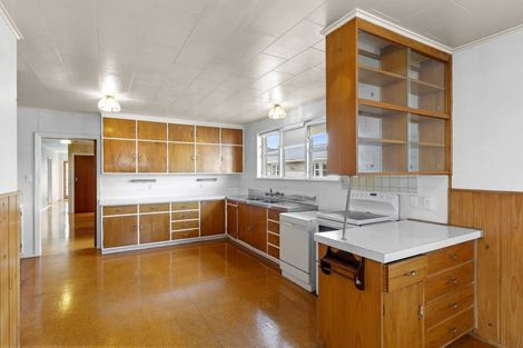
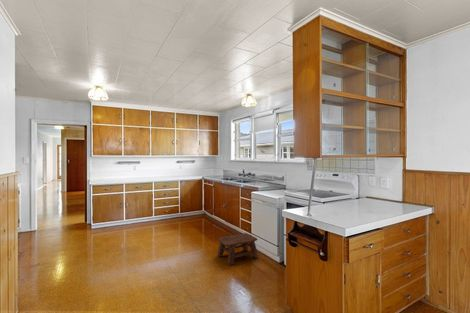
+ stool (238, 247)
